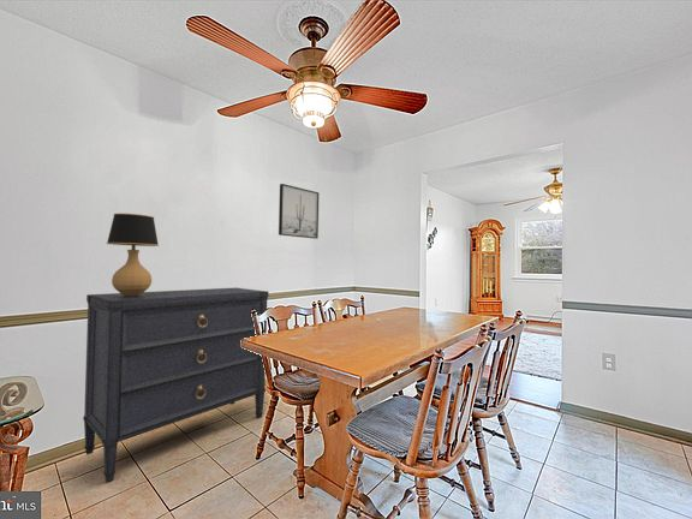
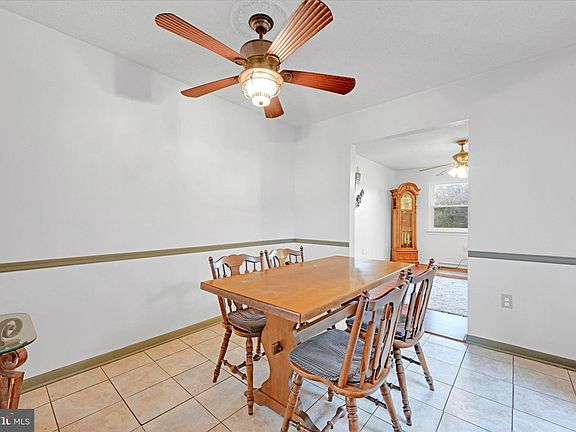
- dresser (185, 363)
- table lamp (137, 256)
- wall art (299, 213)
